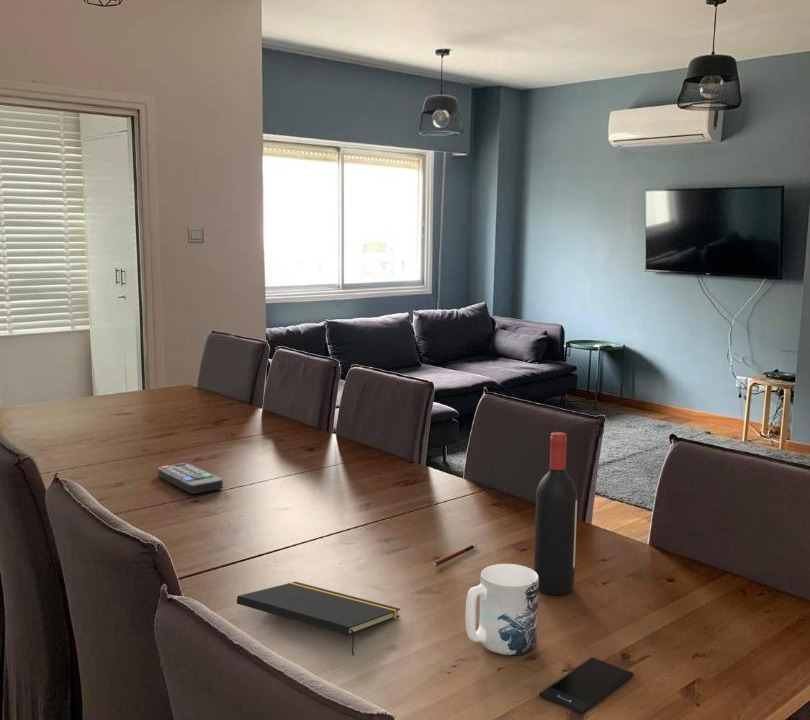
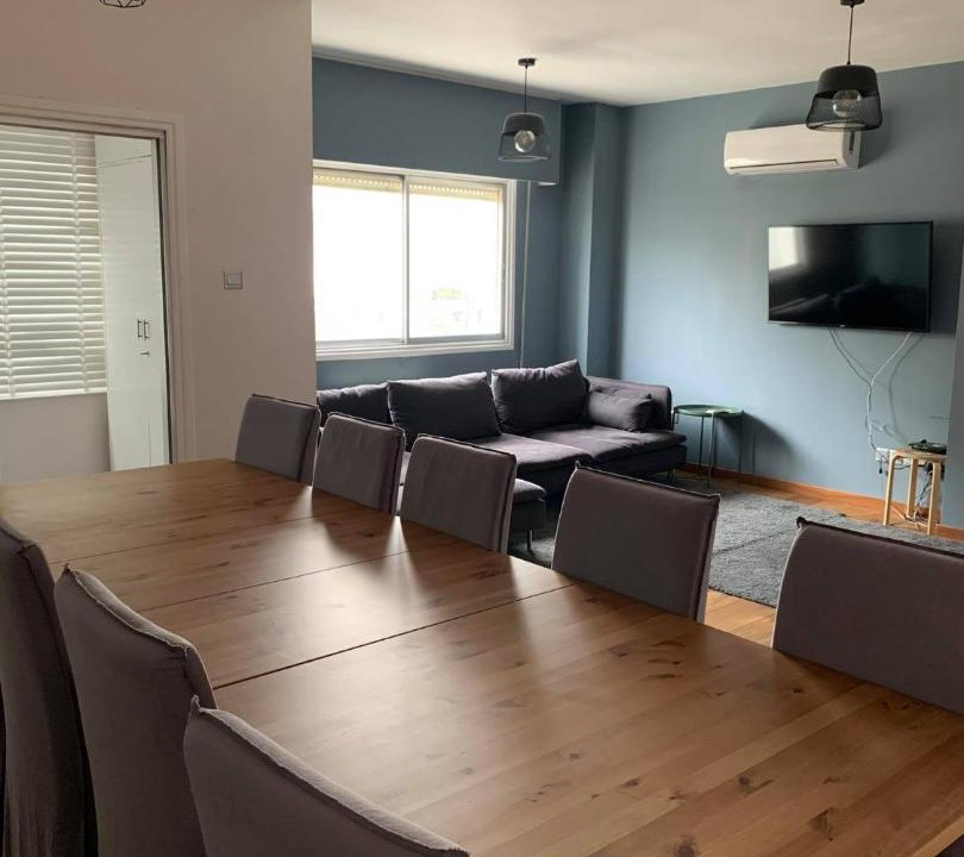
- remote control (189, 477)
- smartphone (587, 683)
- mug (504, 611)
- notepad (319, 606)
- wine bottle (556, 511)
- pen (456, 554)
